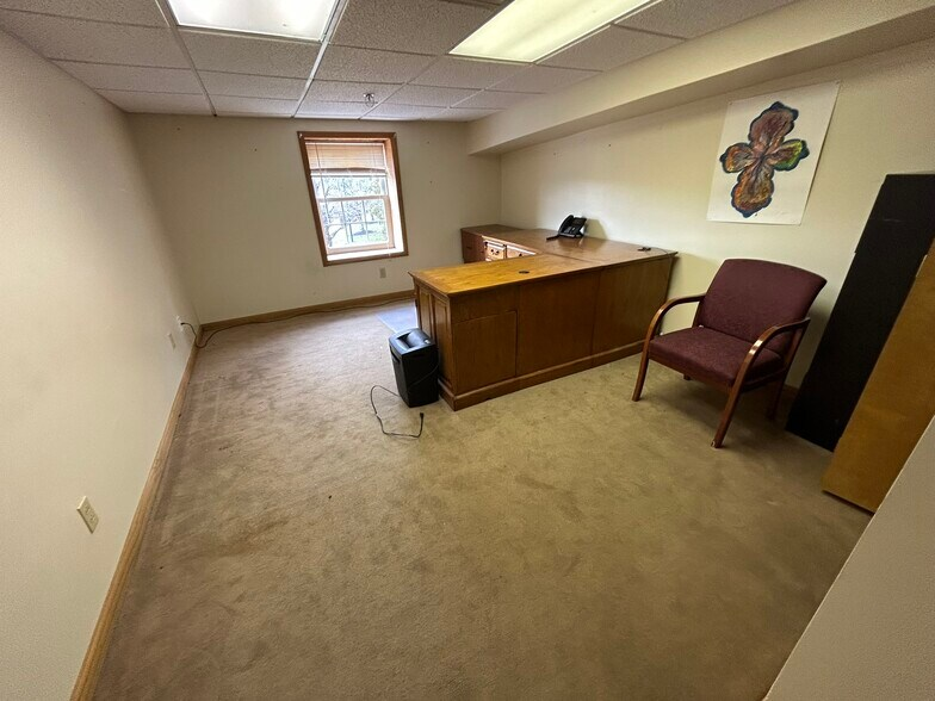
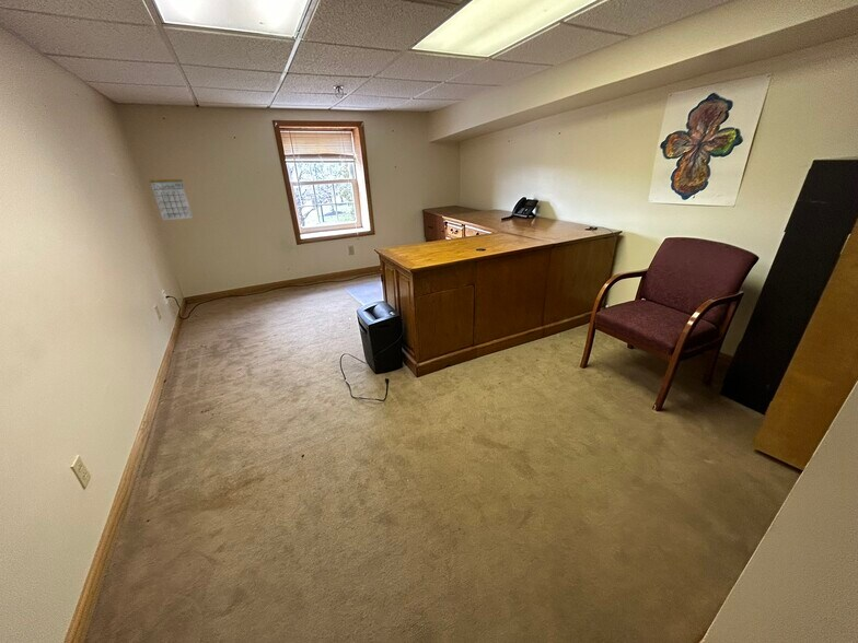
+ calendar (170, 195)
